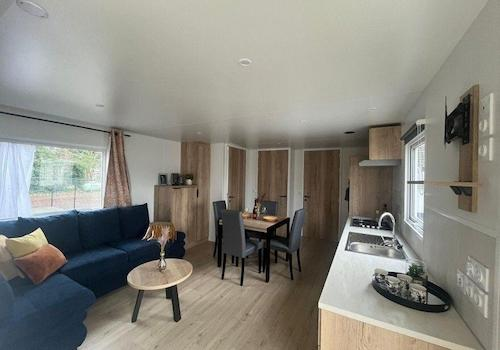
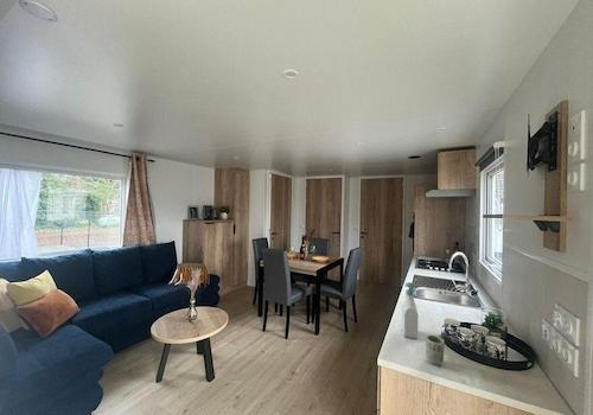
+ soap bottle (410, 307)
+ cup (434, 350)
